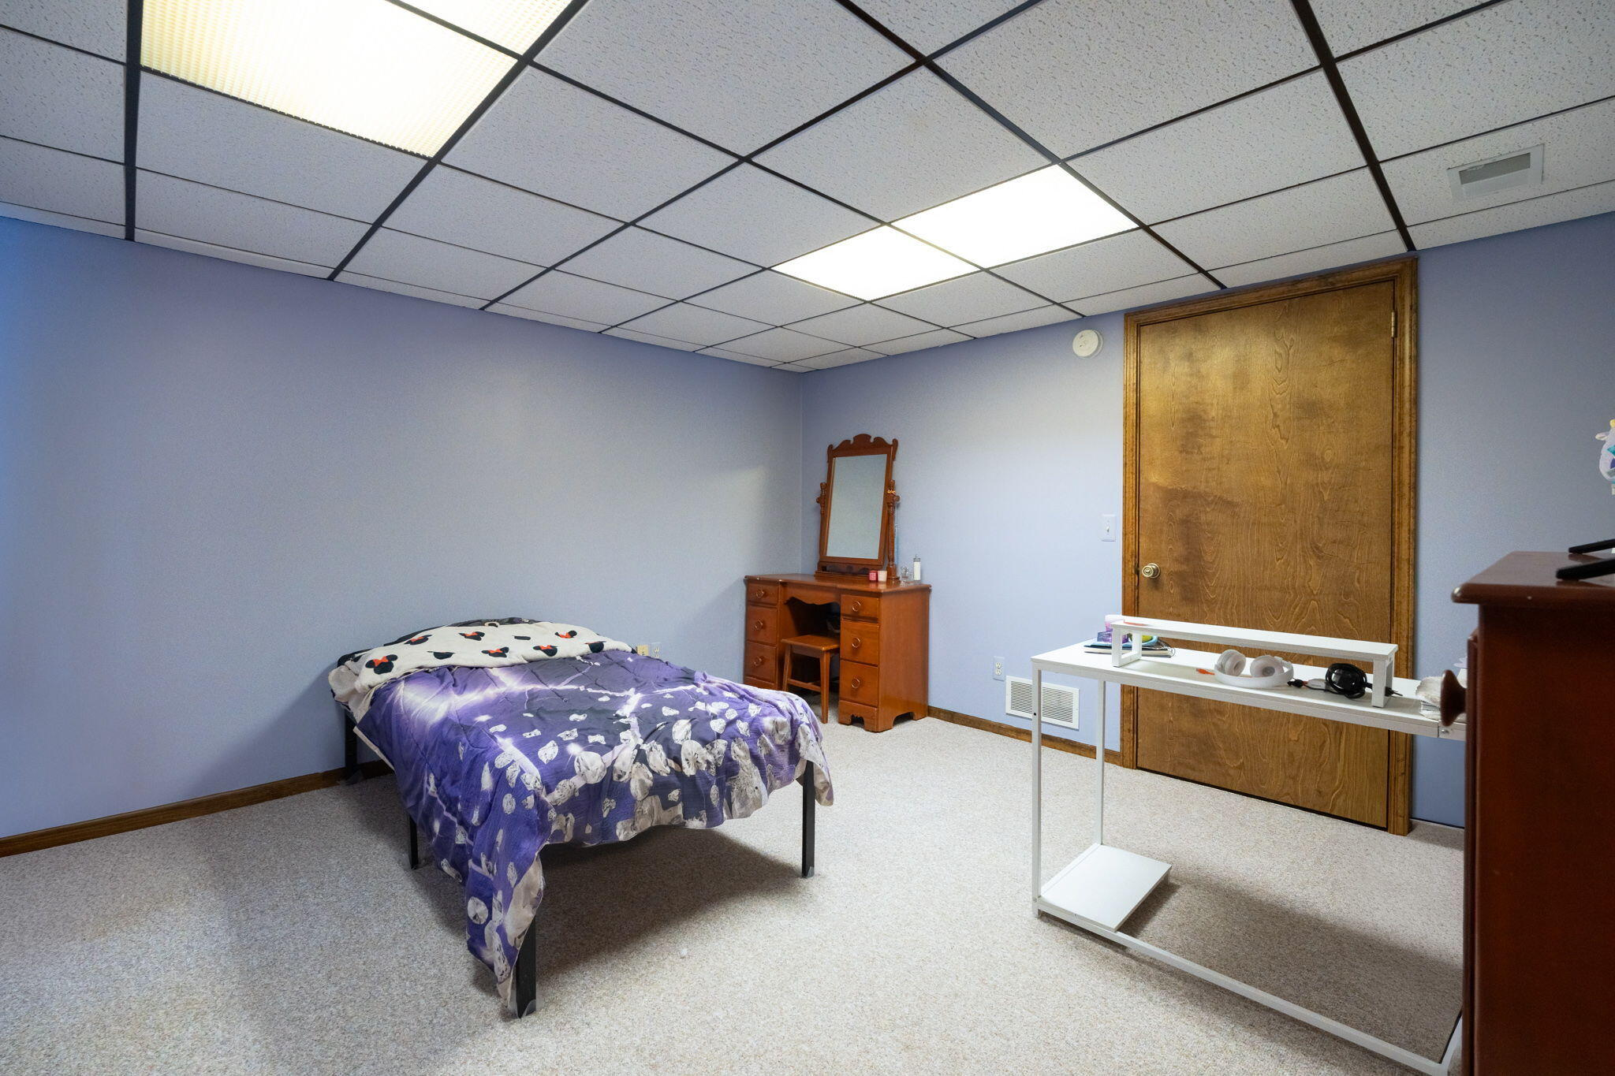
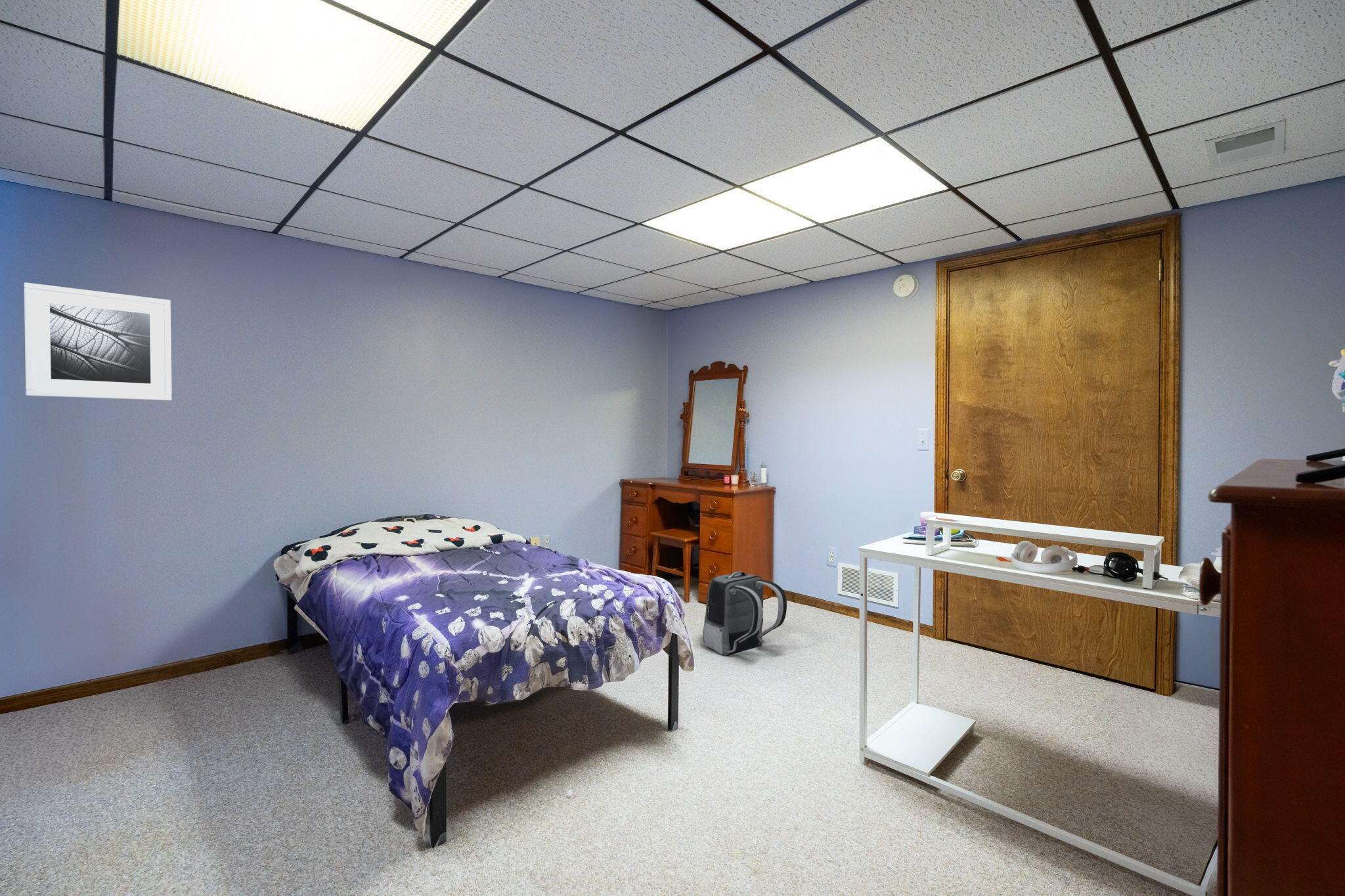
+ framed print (102, 345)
+ backpack (742, 612)
